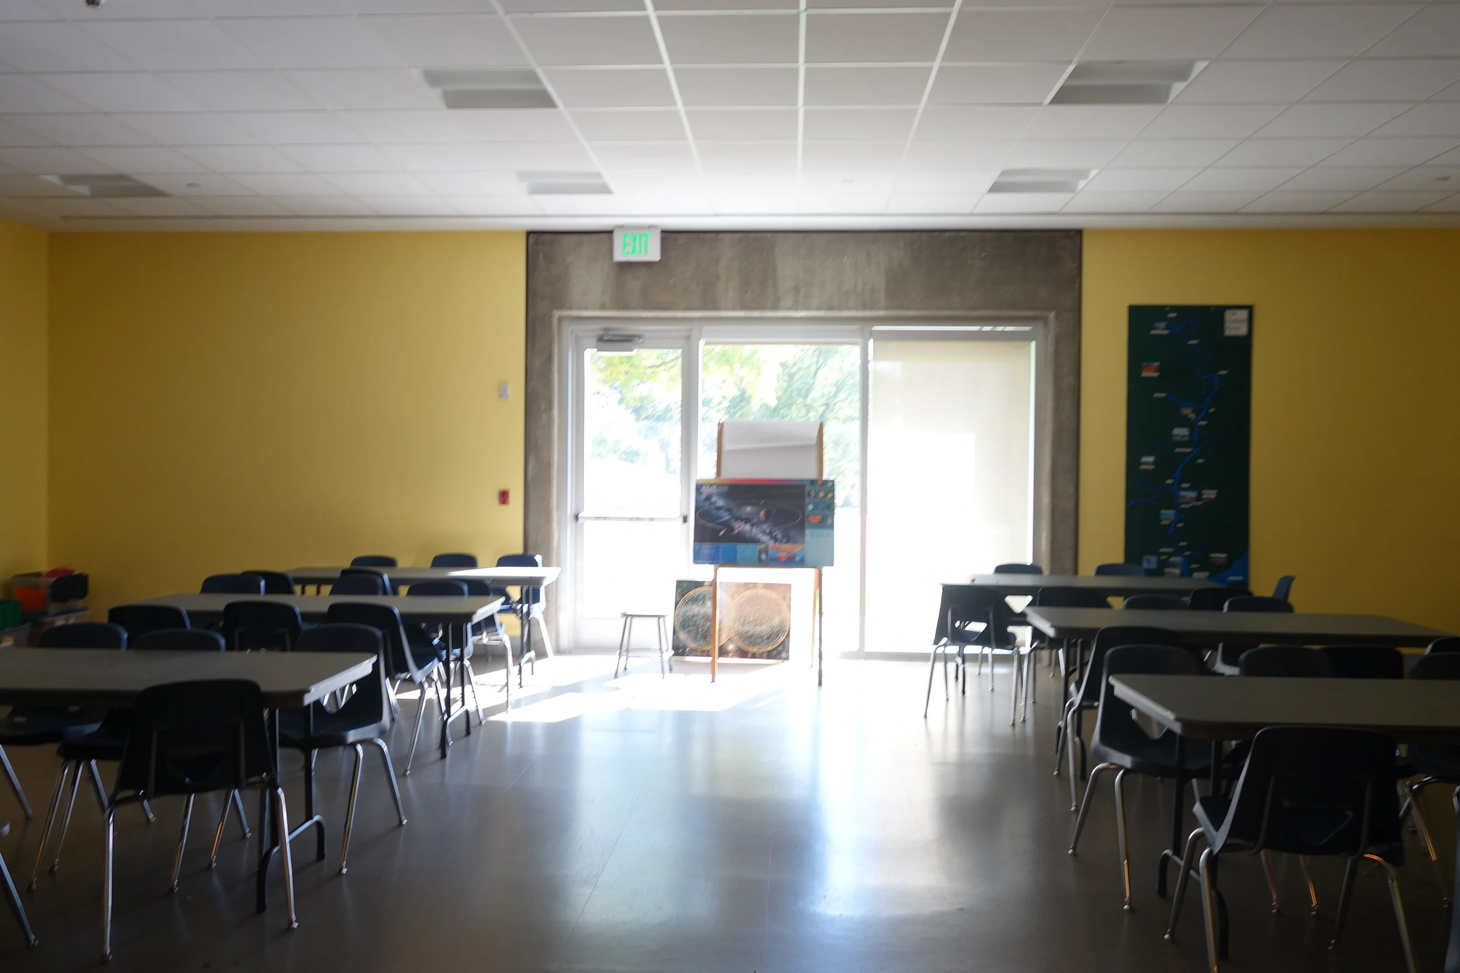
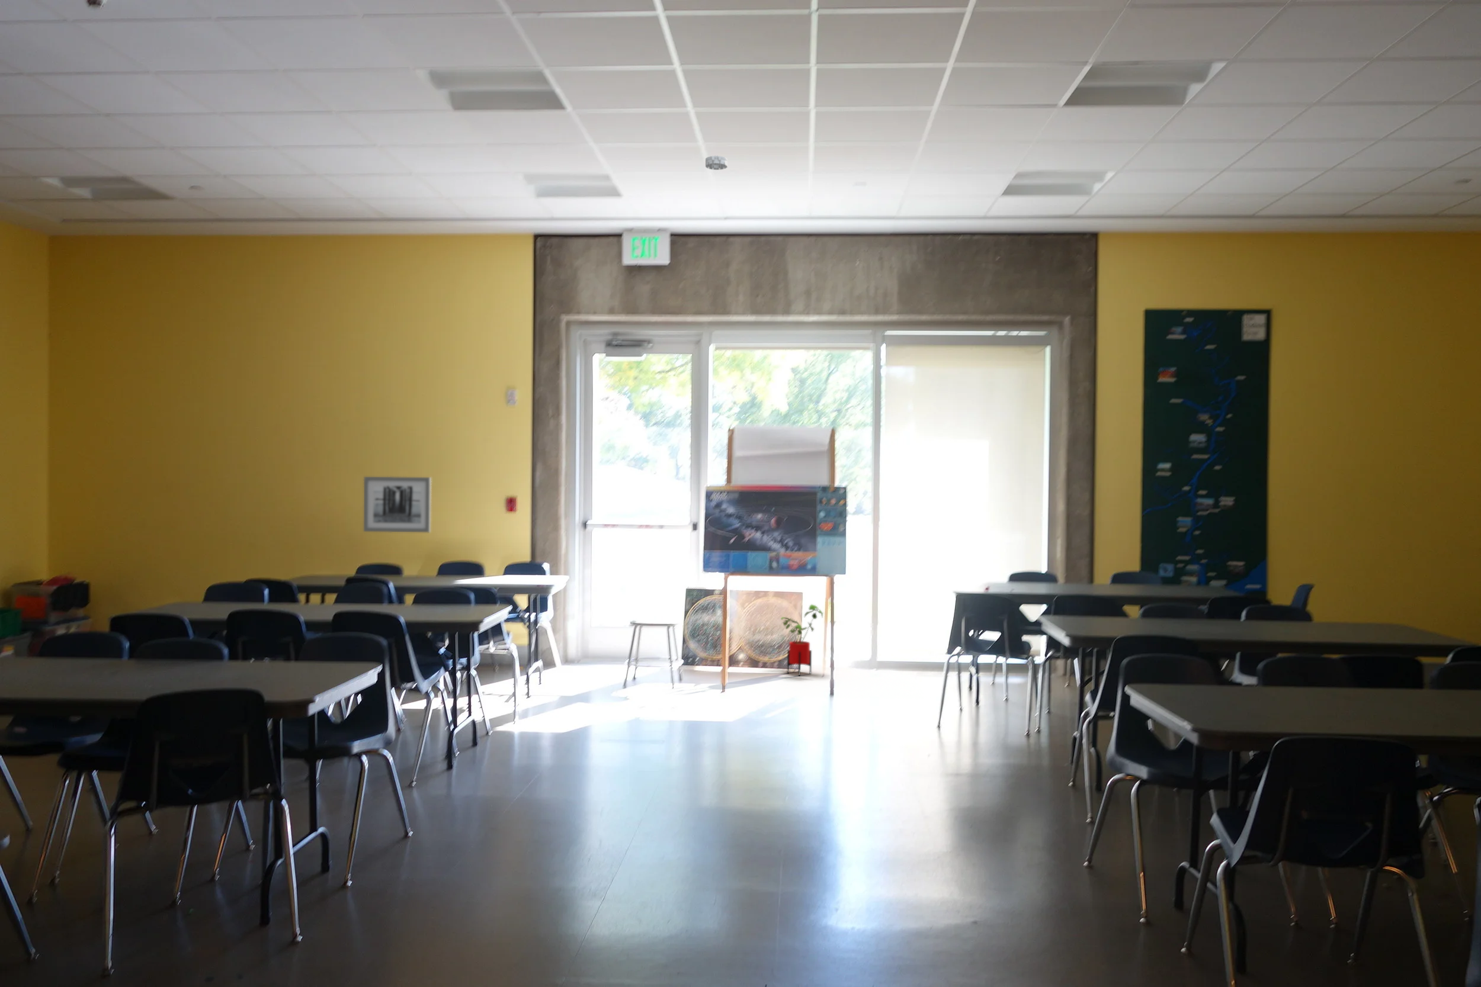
+ smoke detector (716, 162)
+ wall art (397, 505)
+ house plant (802, 639)
